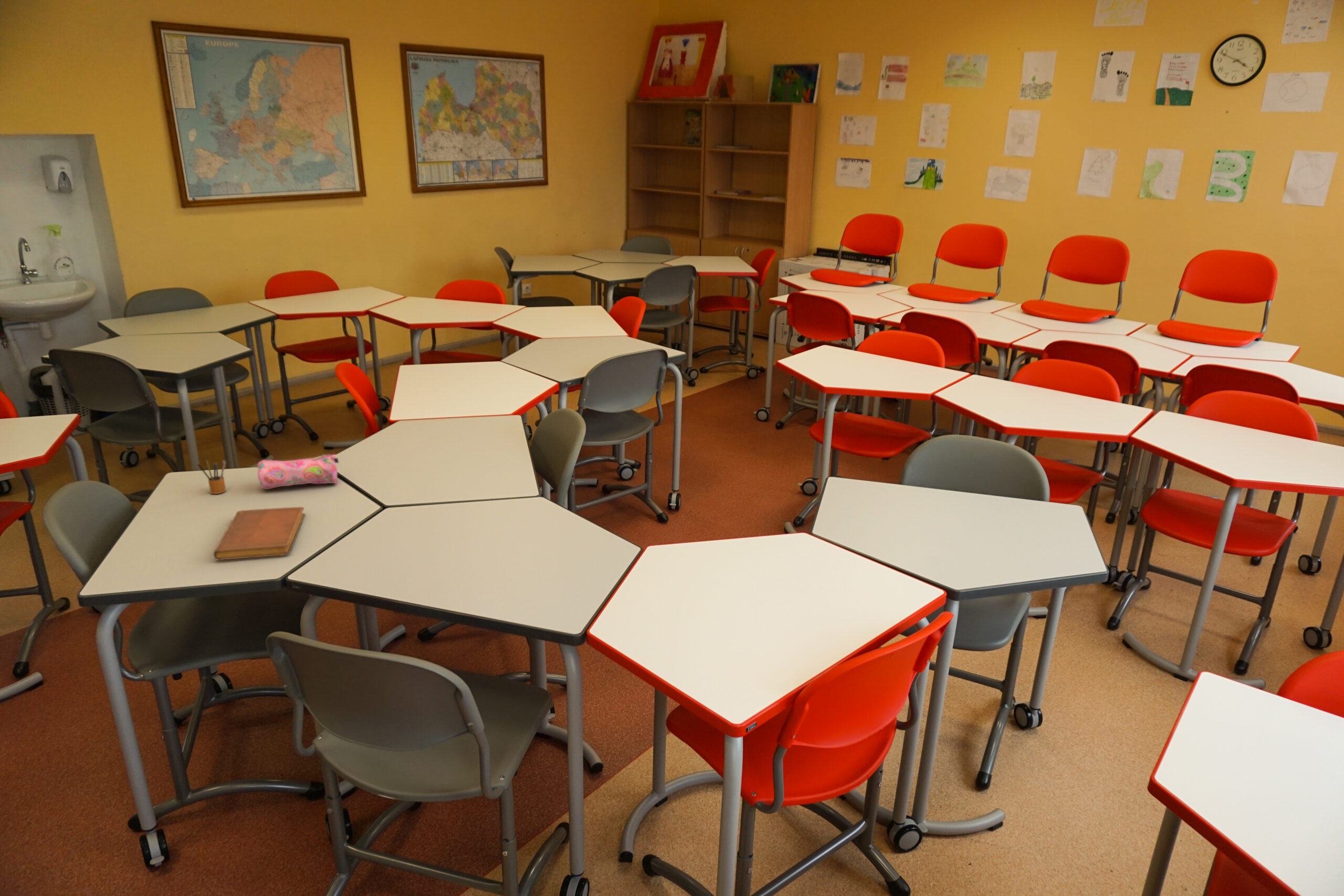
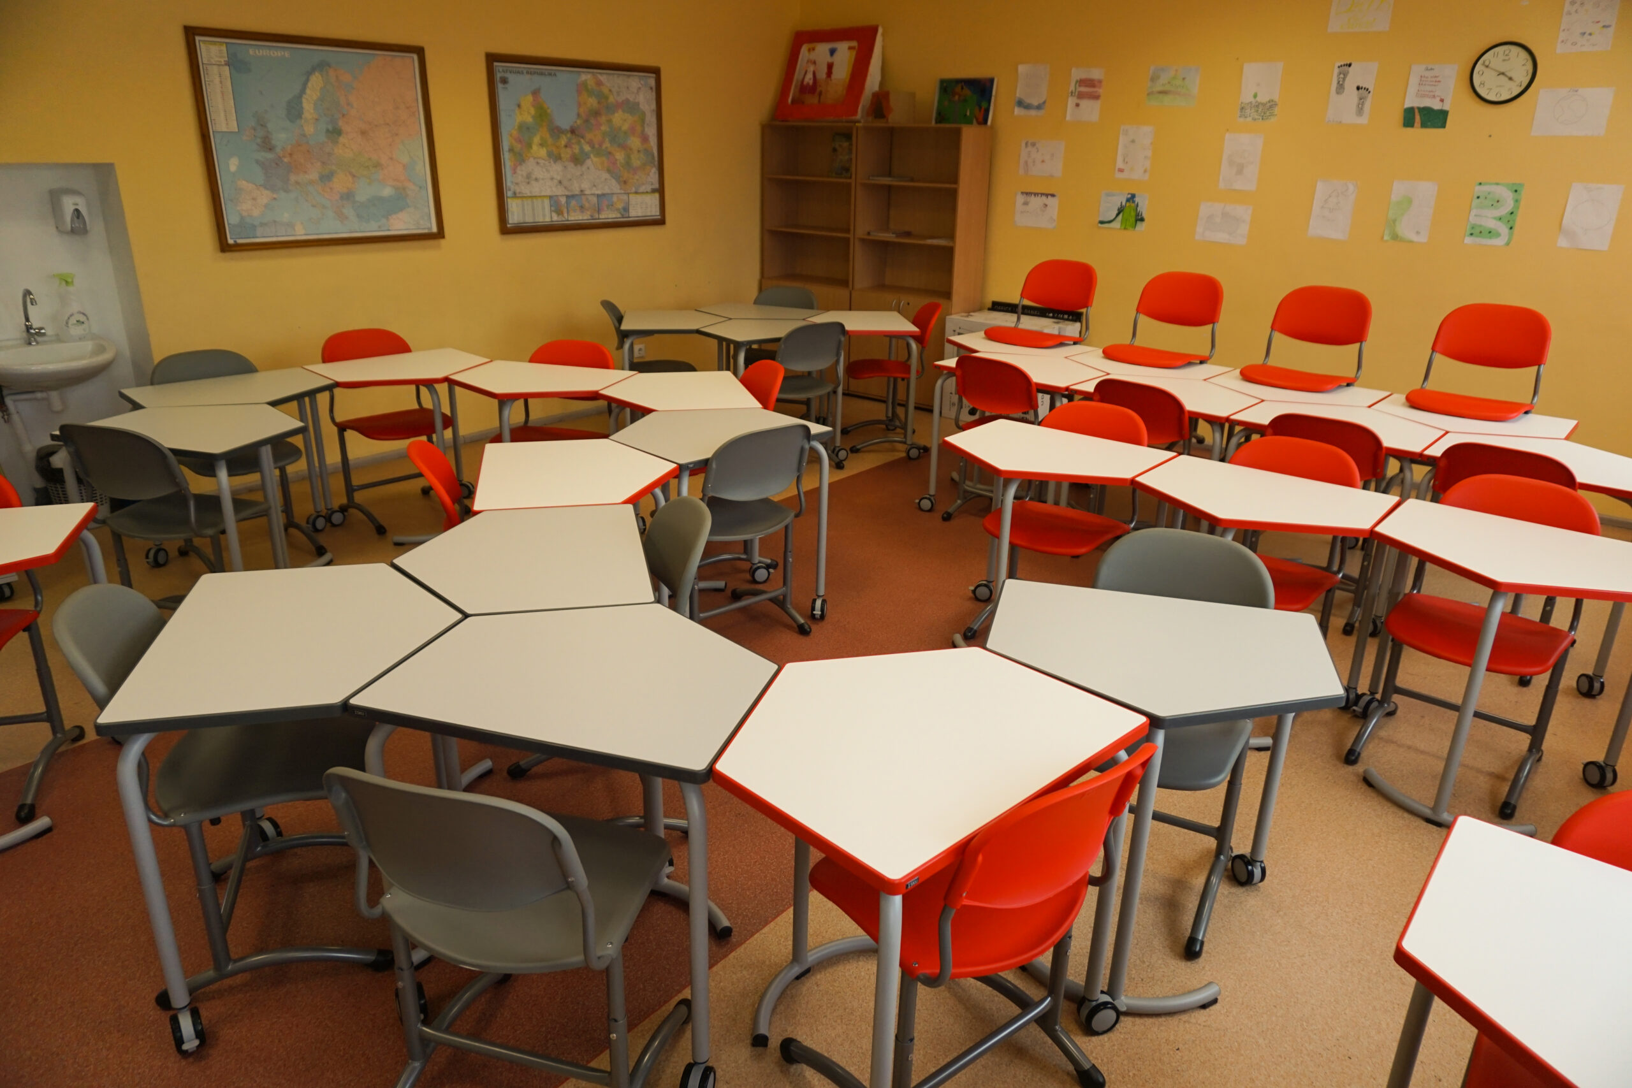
- pencil case (299, 470)
- pencil box (214, 475)
- notebook (261, 531)
